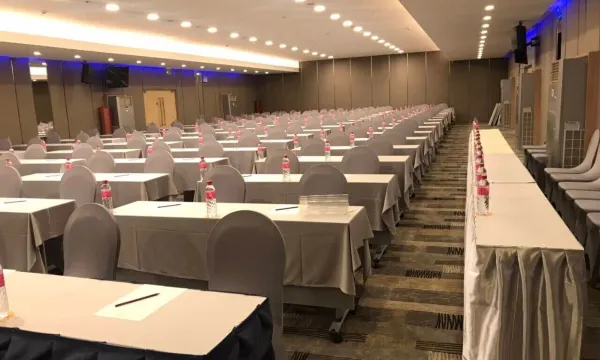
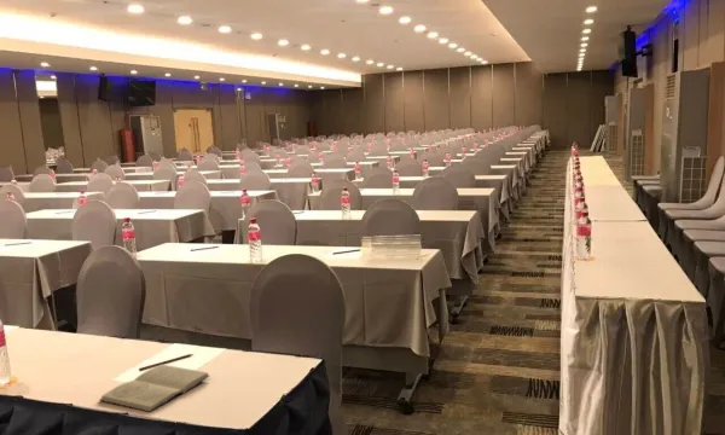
+ book (156, 385)
